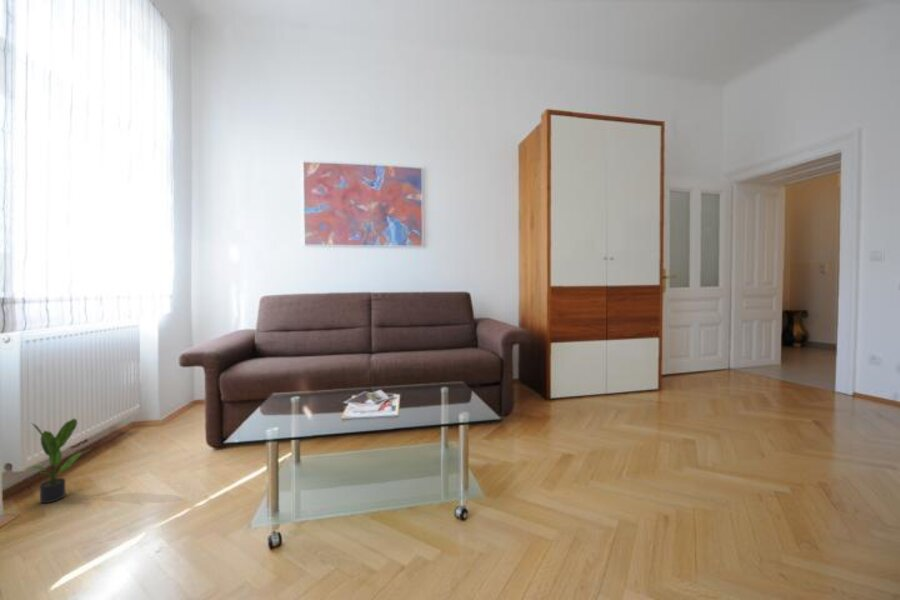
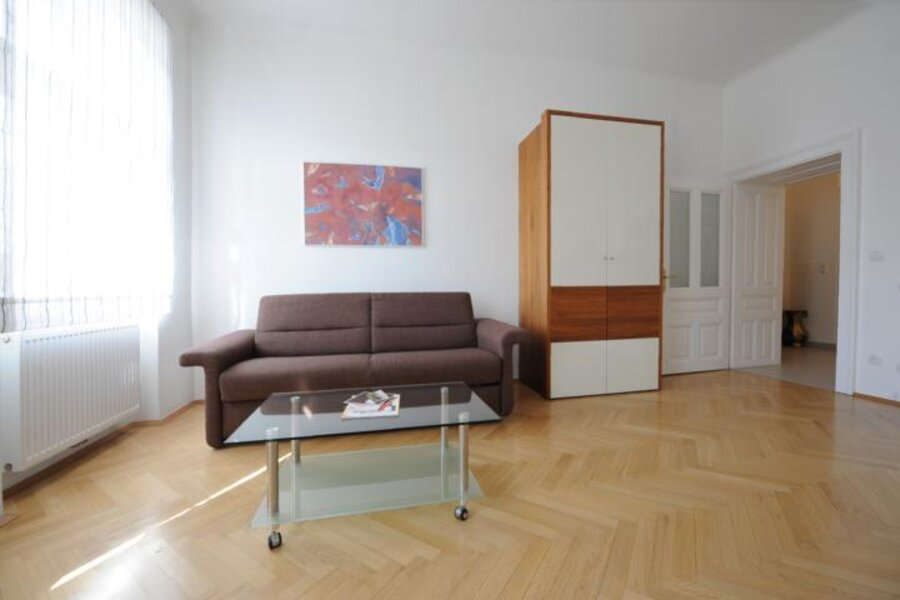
- potted plant (60, 456)
